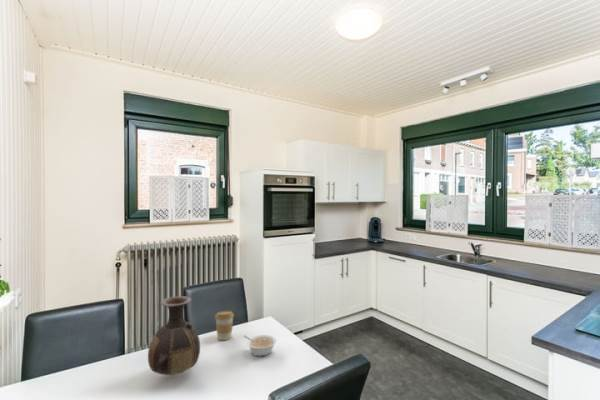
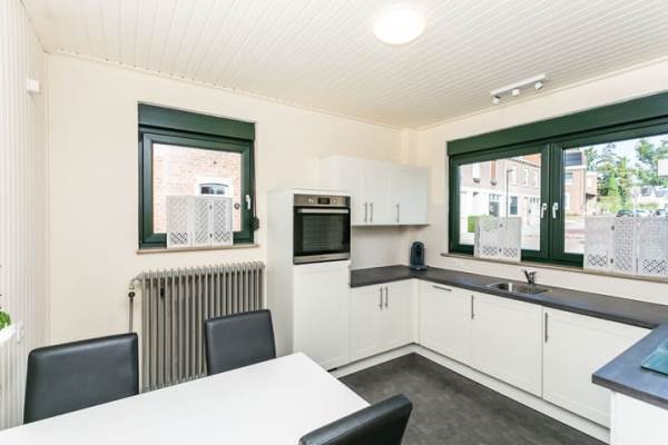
- legume (260, 345)
- vase (175, 337)
- coffee cup (224, 324)
